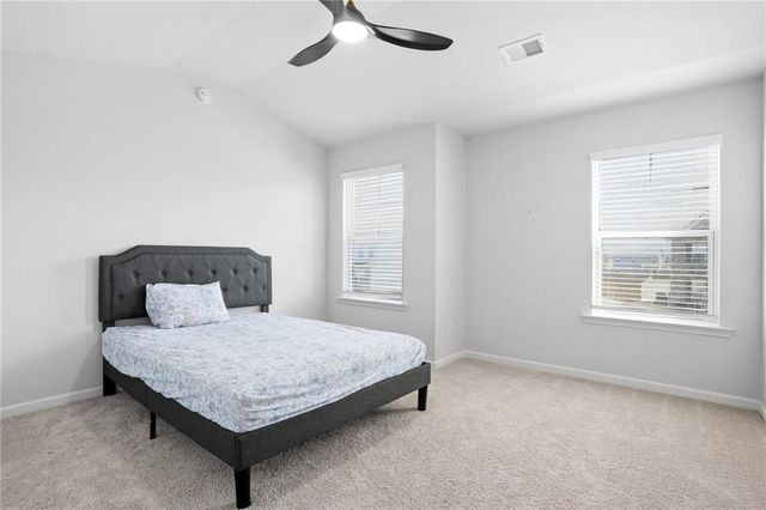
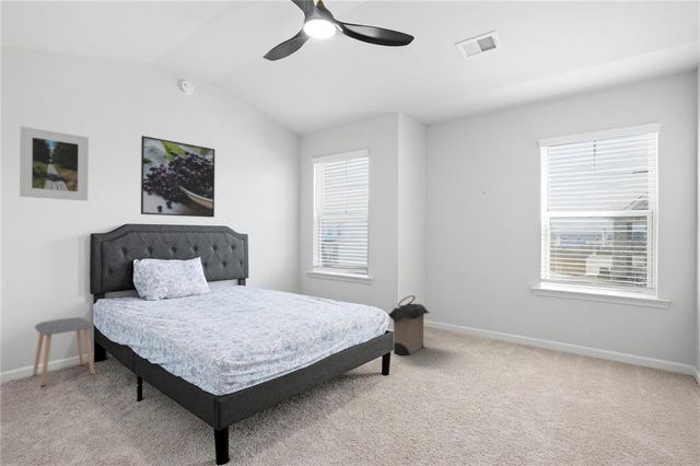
+ stool (78, 347)
+ laundry hamper (408, 321)
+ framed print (179, 179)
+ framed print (55, 165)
